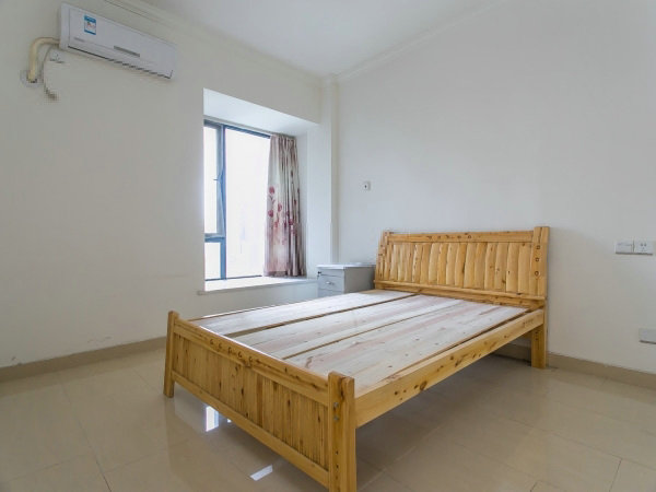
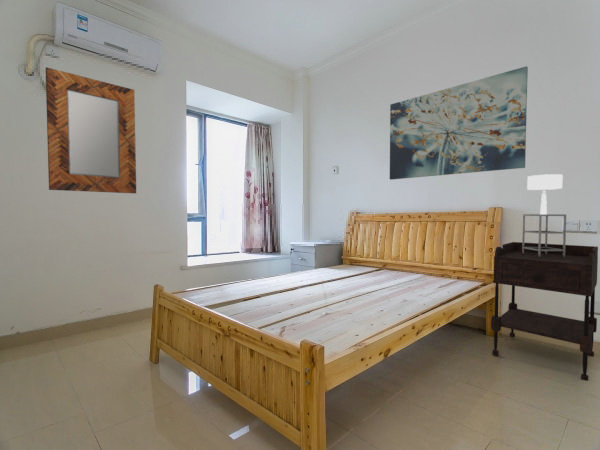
+ side table (542, 313)
+ wall art (448, 131)
+ table lamp (543, 215)
+ home mirror (94, 136)
